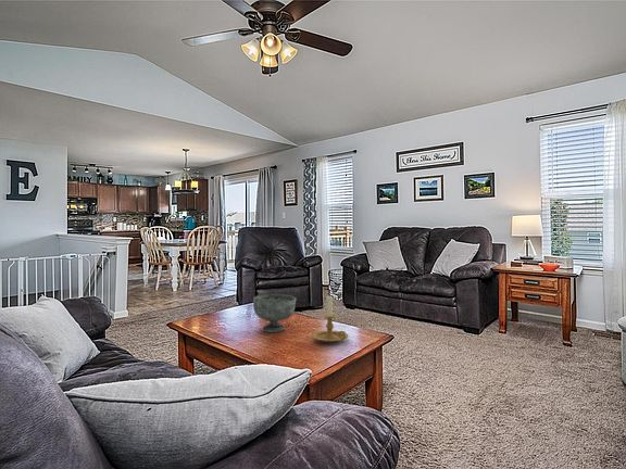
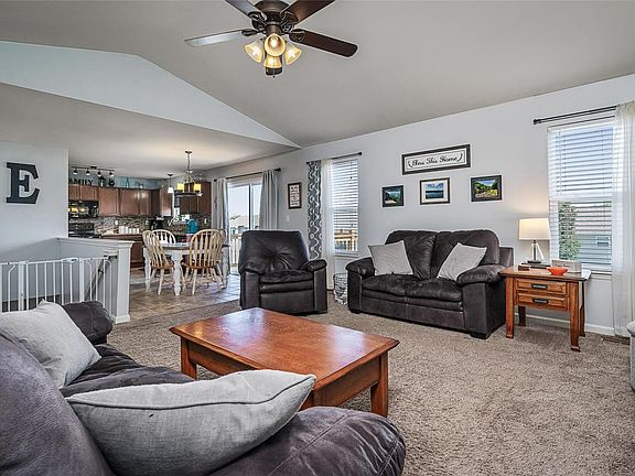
- decorative bowl (274, 313)
- candle holder (329, 317)
